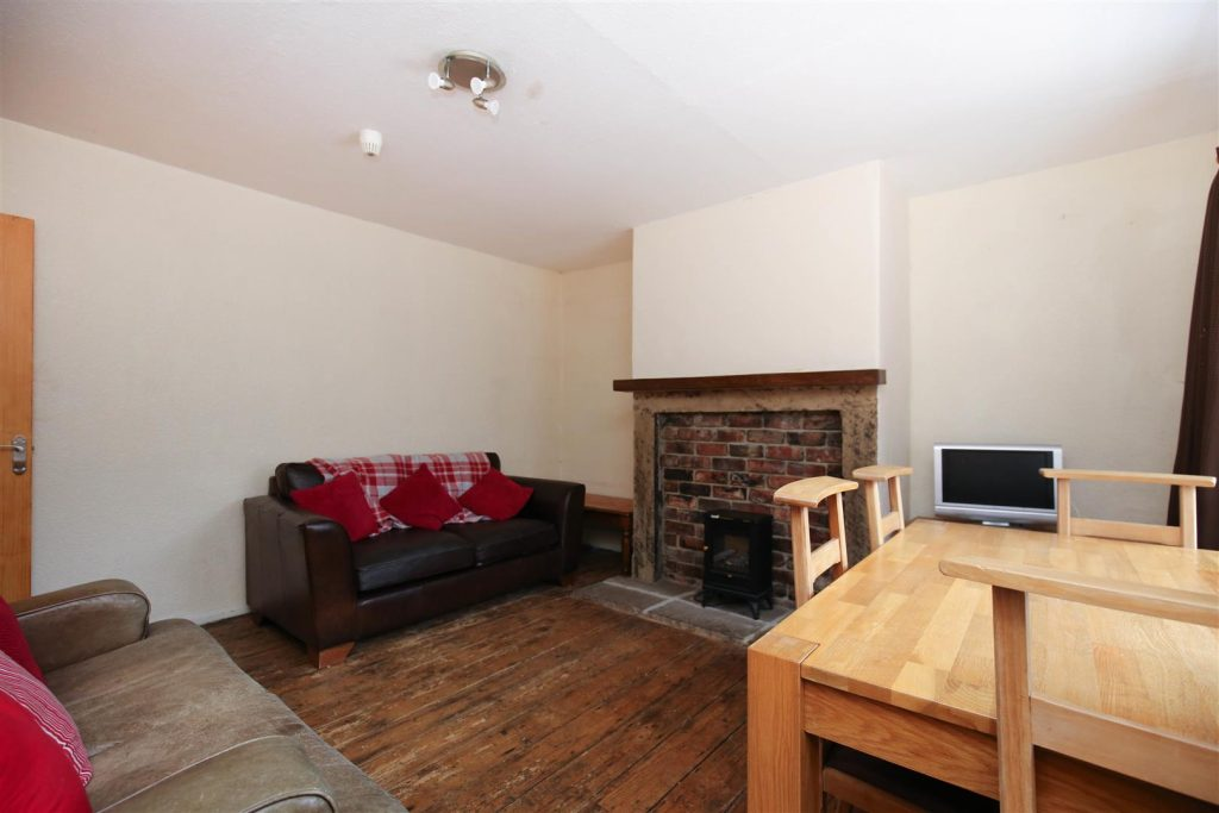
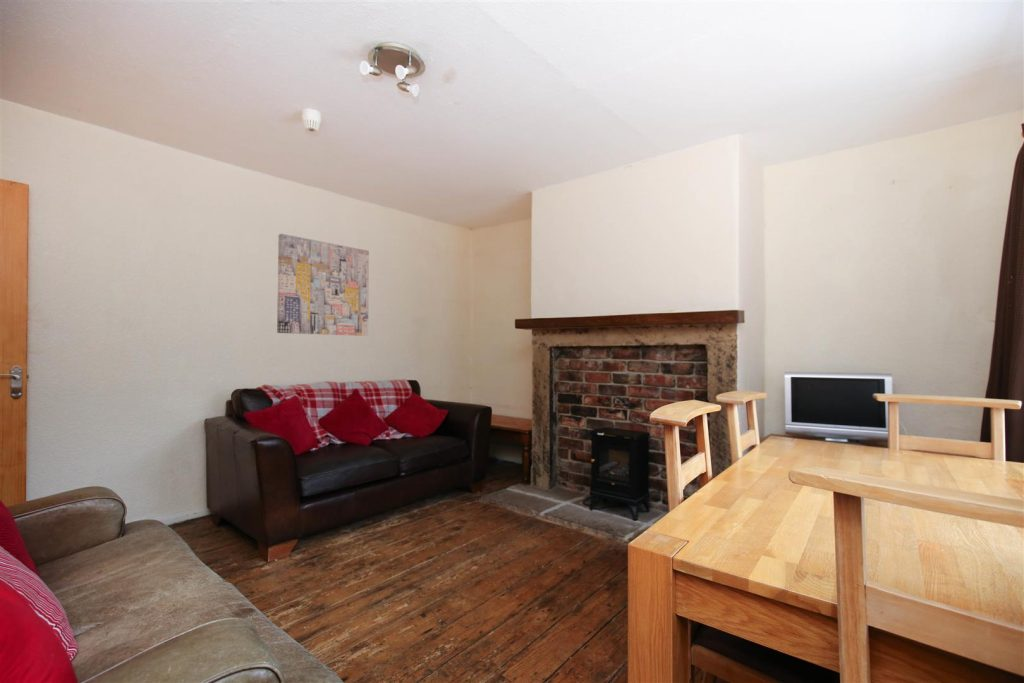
+ wall art (326, 288)
